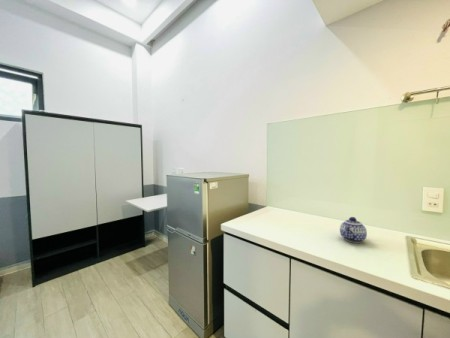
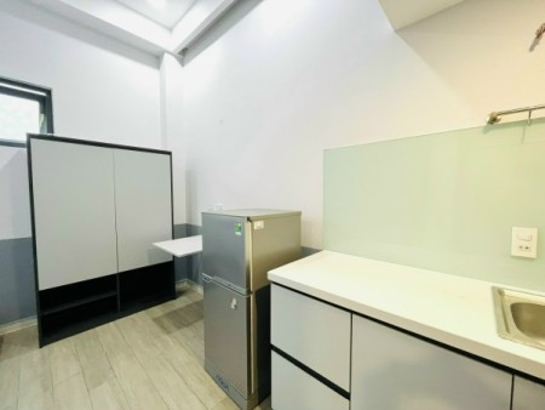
- teapot (352, 228)
